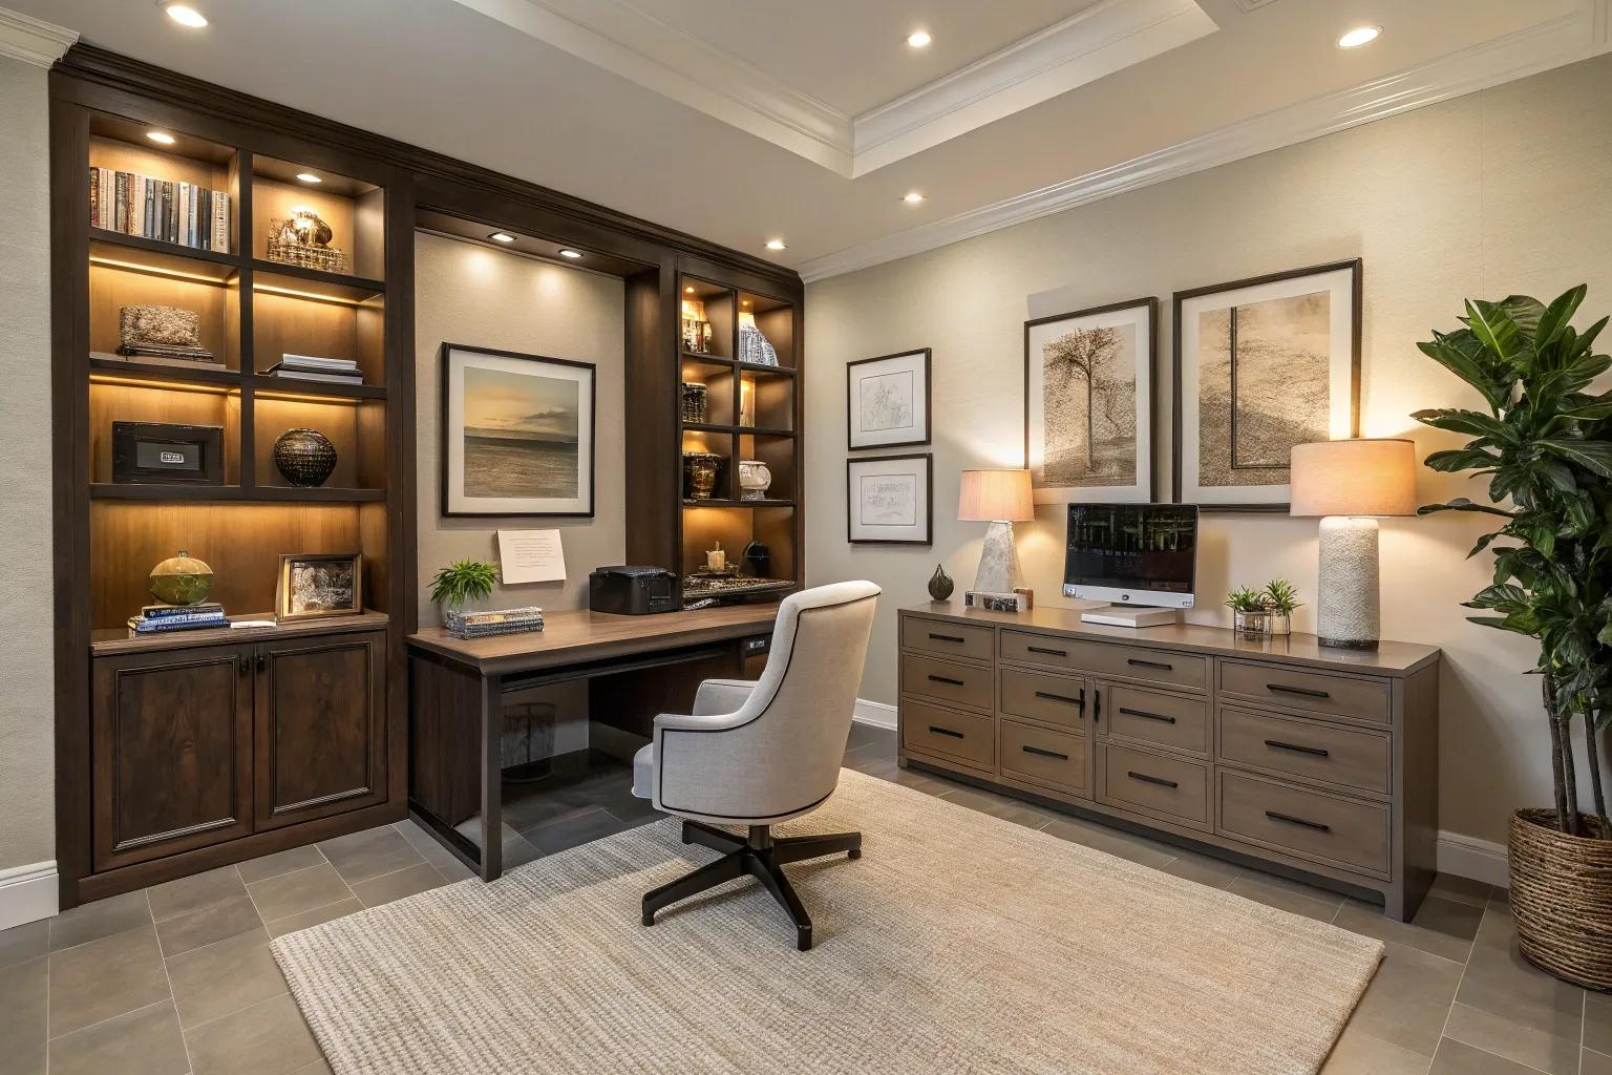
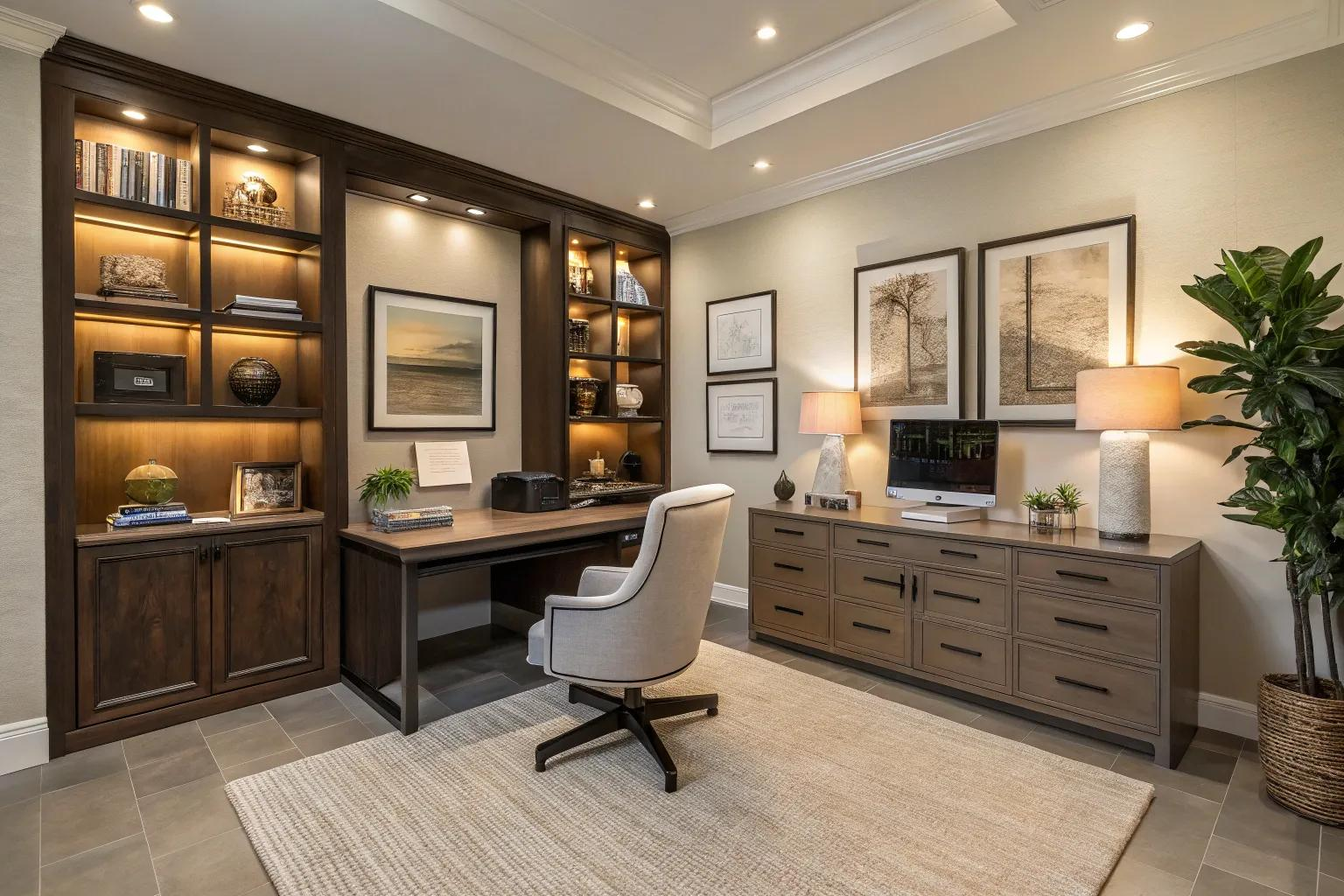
- waste bin (525, 741)
